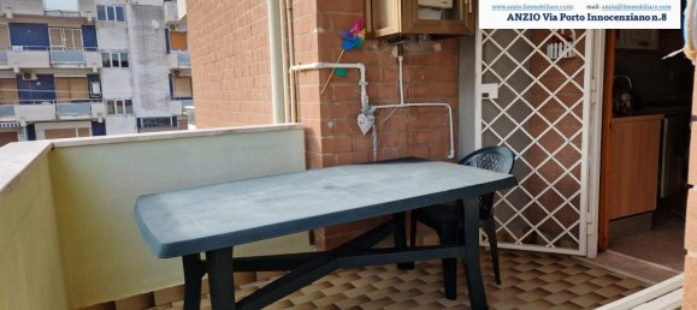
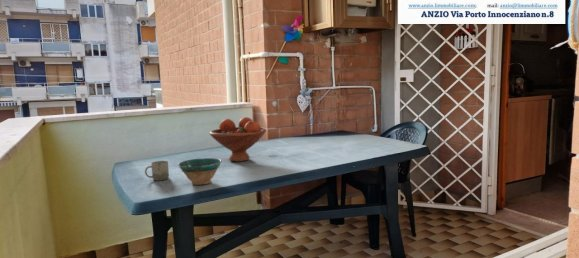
+ fruit bowl (238, 139)
+ cup (156, 170)
+ bowl (200, 172)
